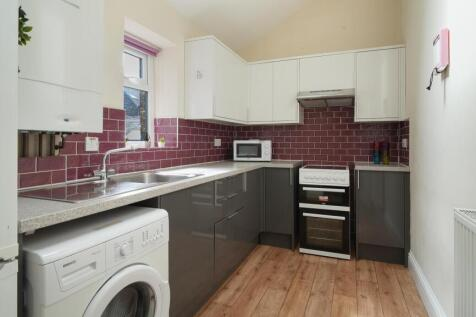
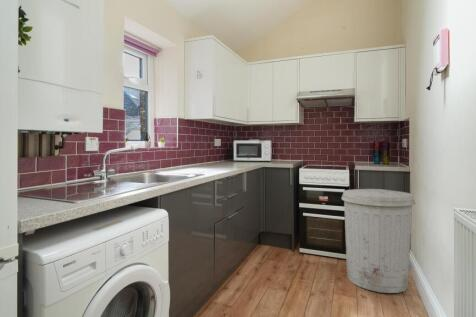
+ trash can (376, 235)
